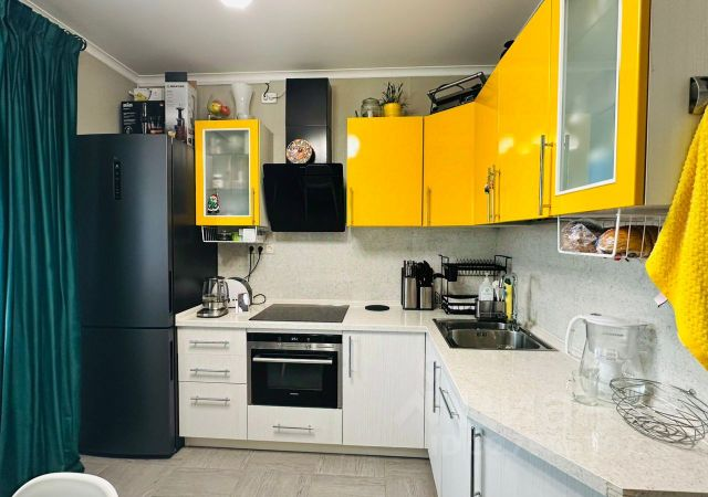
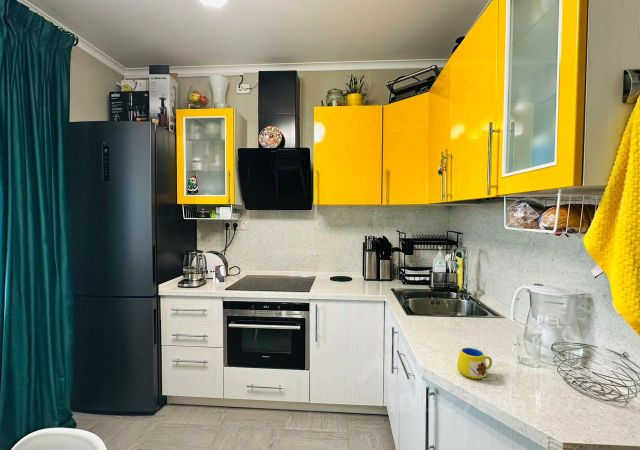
+ mug (475, 362)
